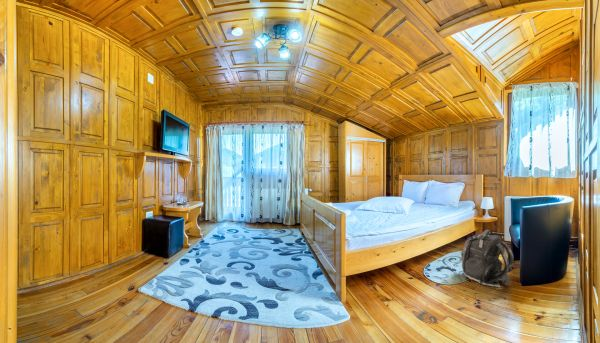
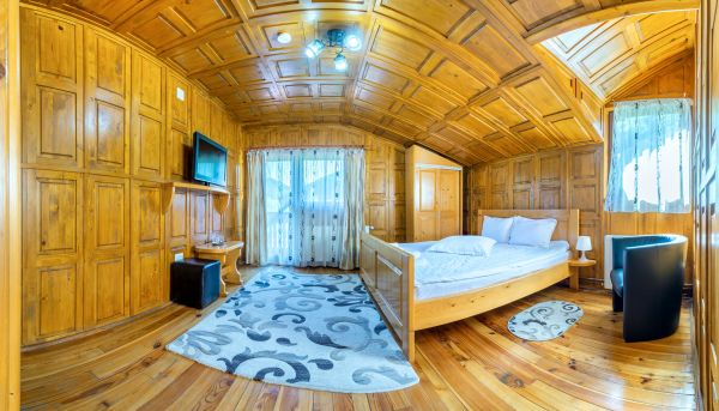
- backpack (485, 254)
